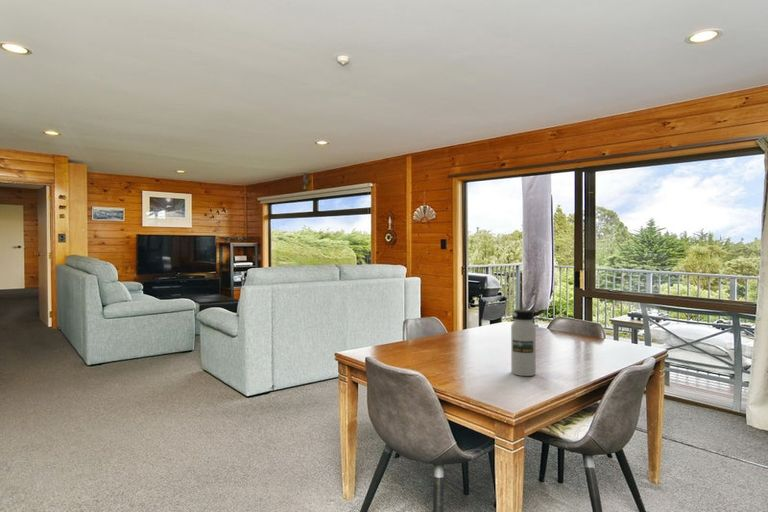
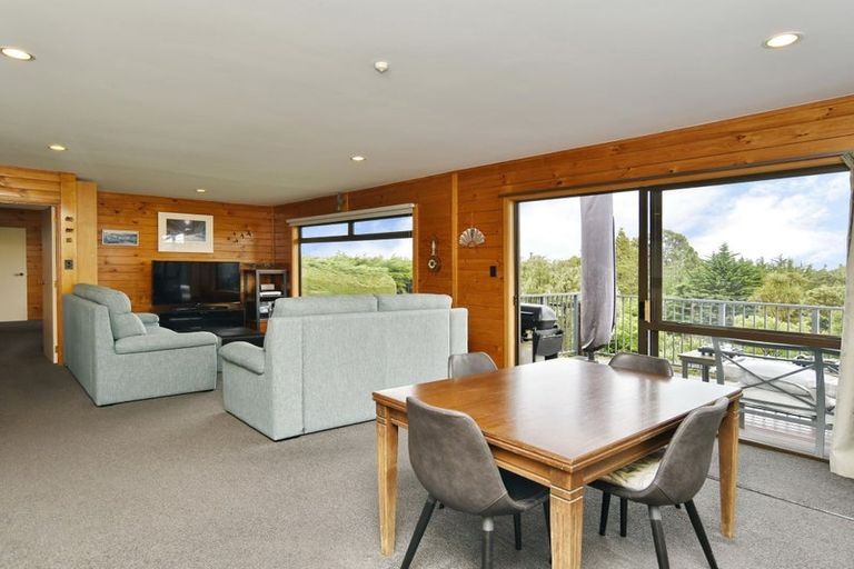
- water bottle (523, 341)
